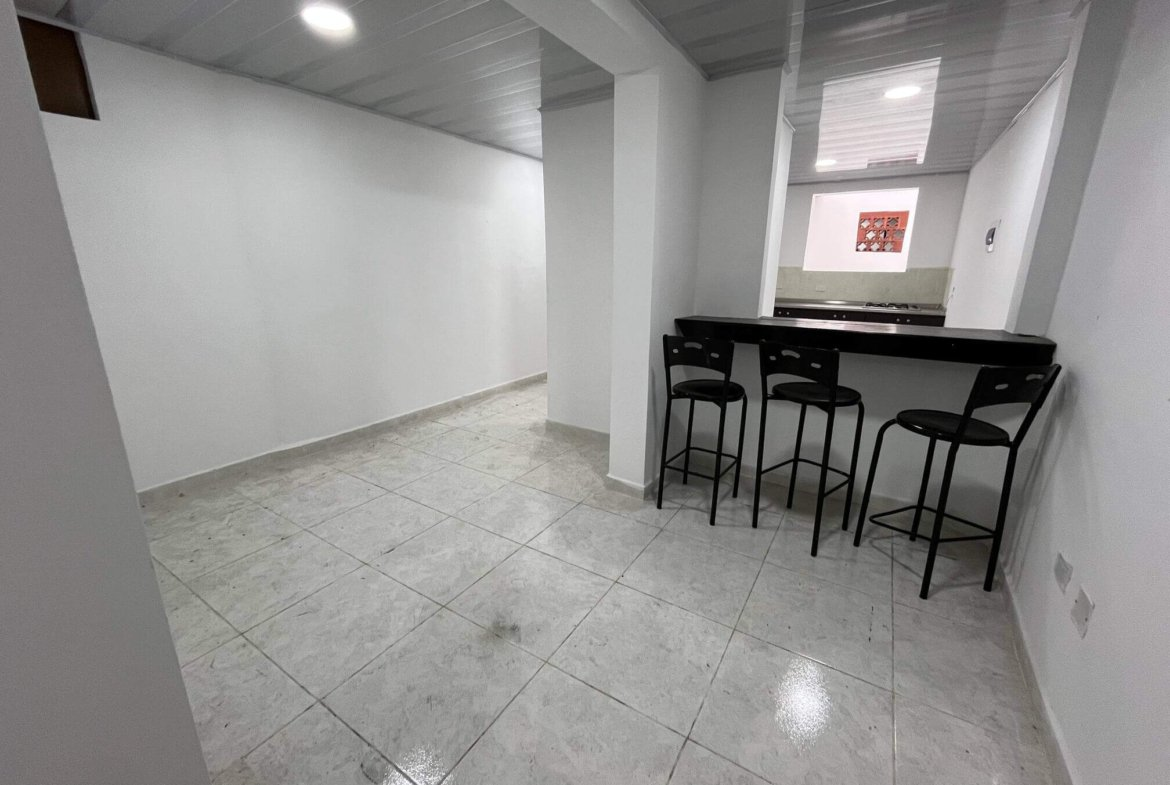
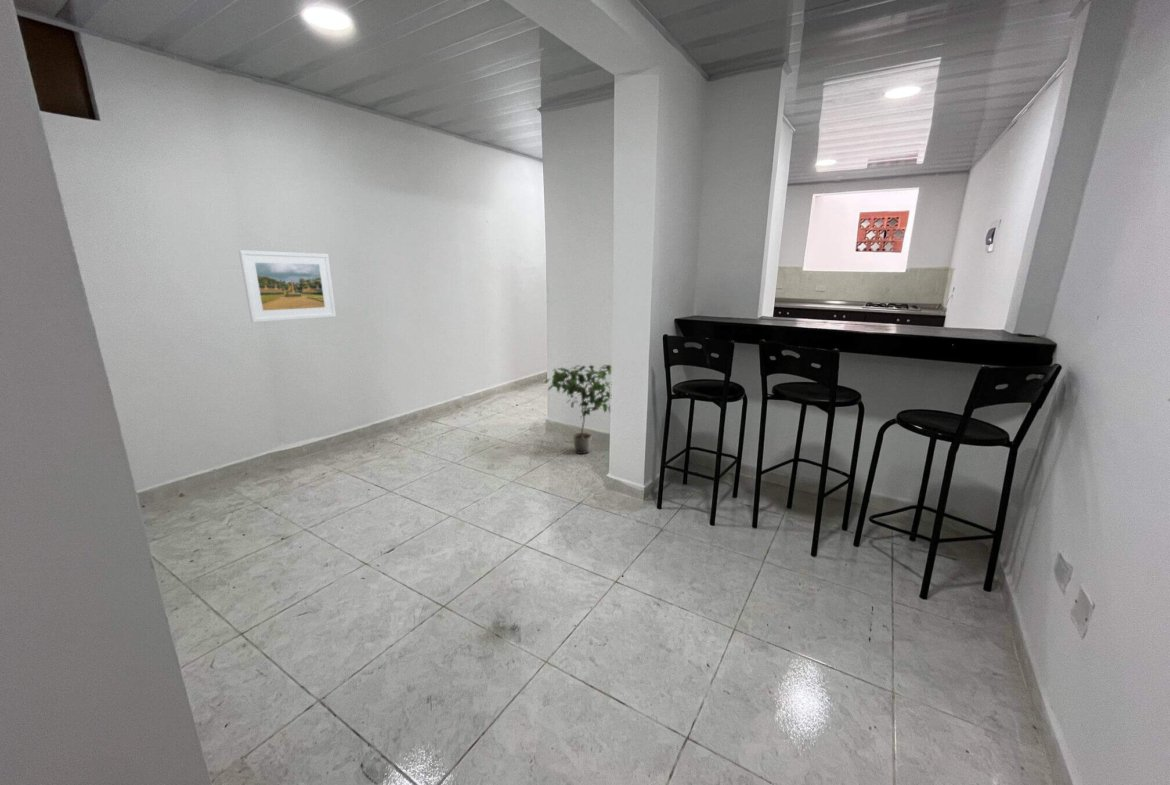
+ potted plant (579, 407)
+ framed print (291, 286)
